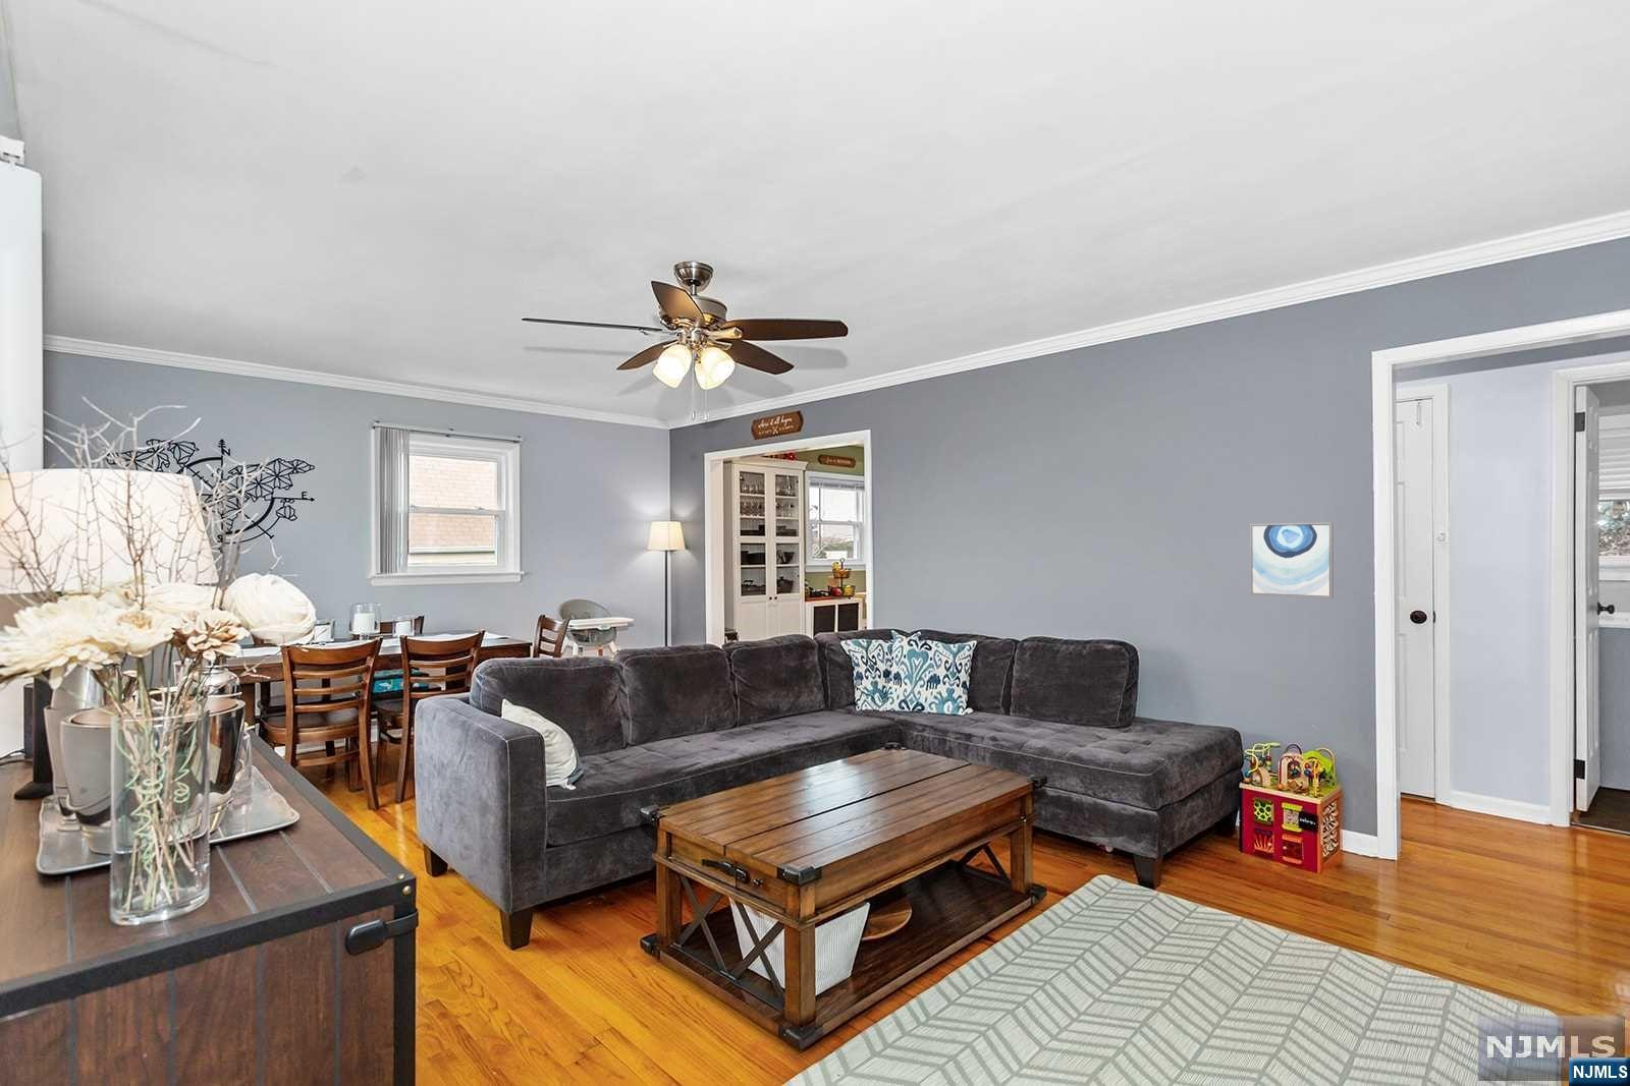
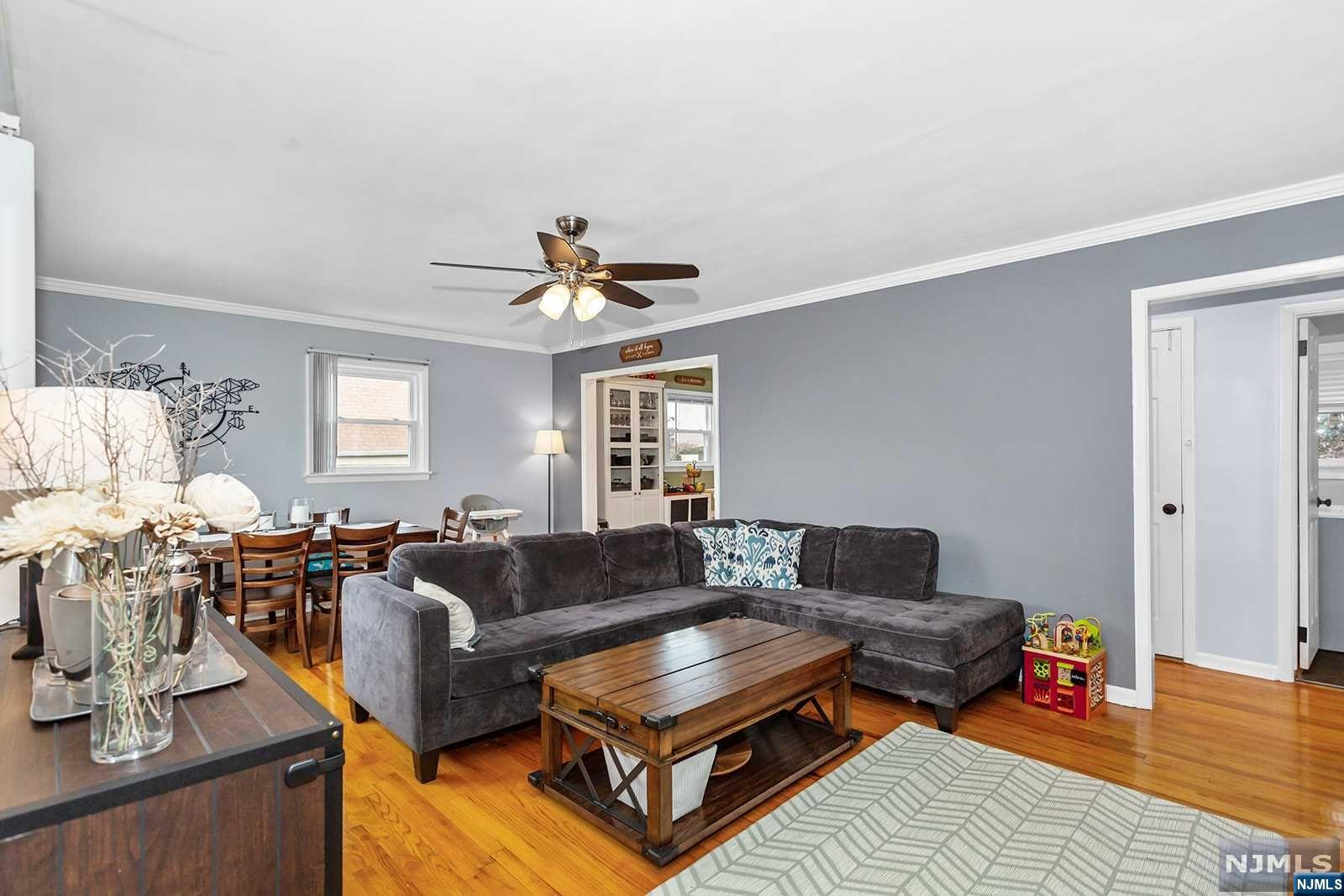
- wall art (1289, 560)
